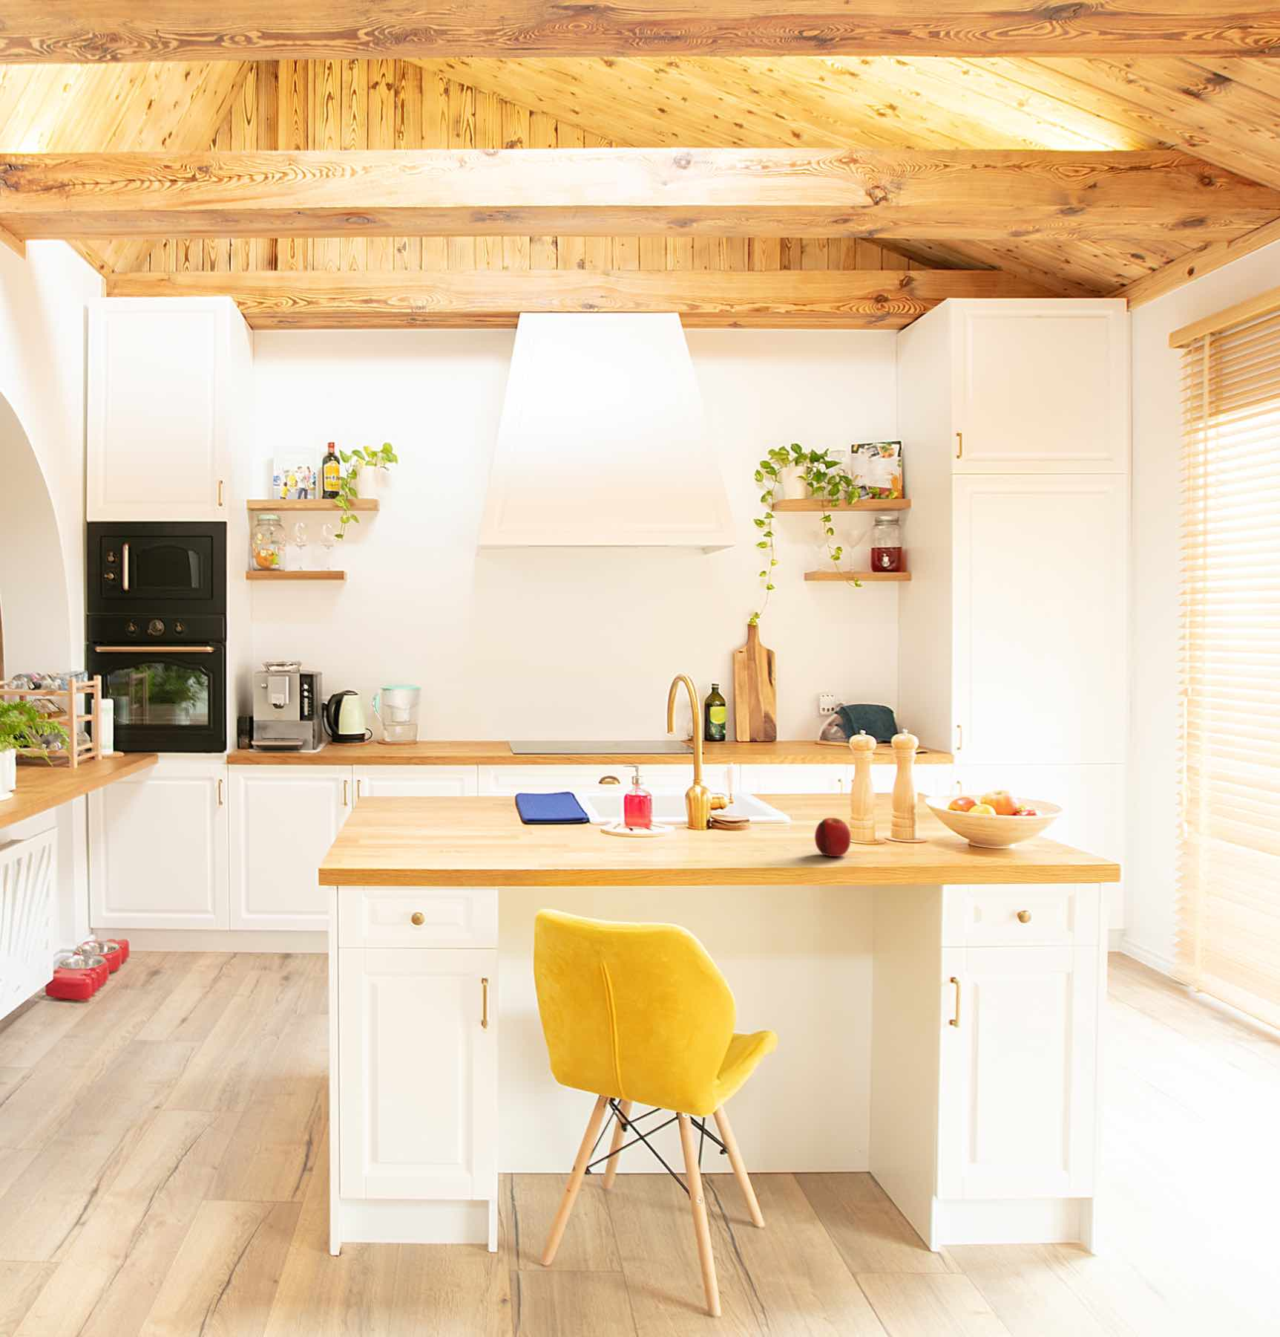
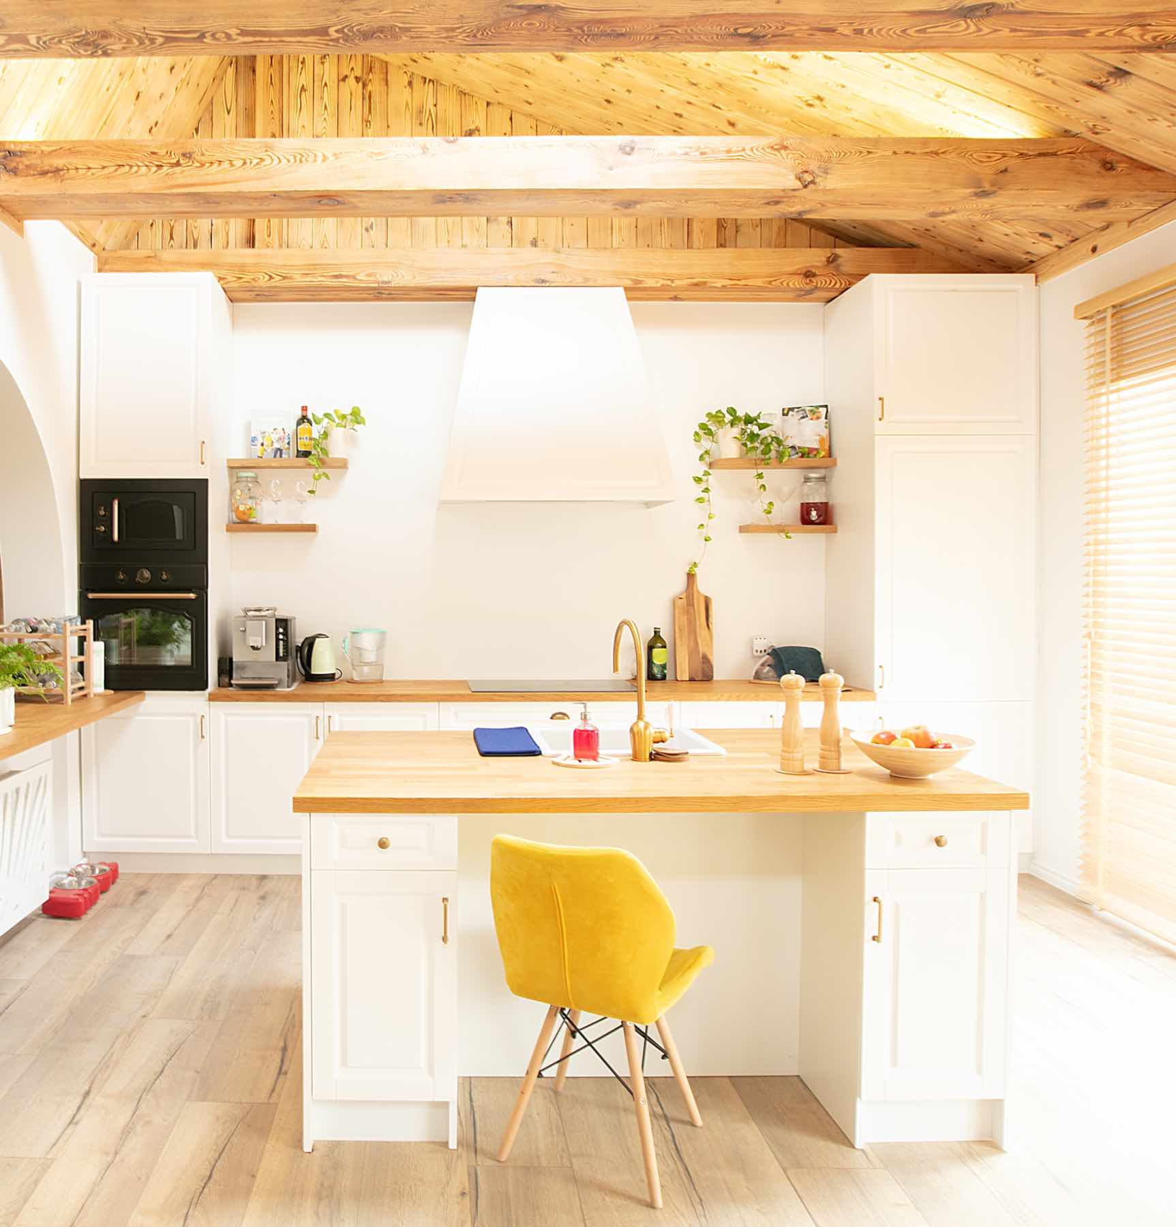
- fruit (833, 837)
